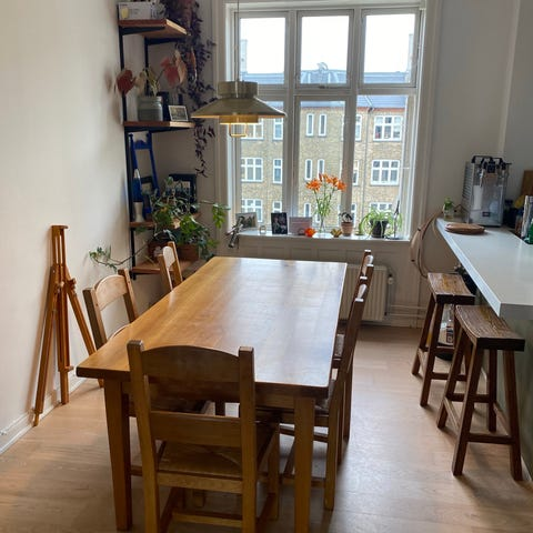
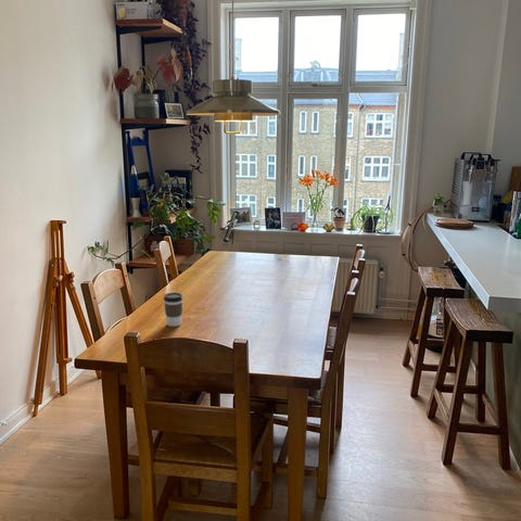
+ coffee cup (174, 309)
